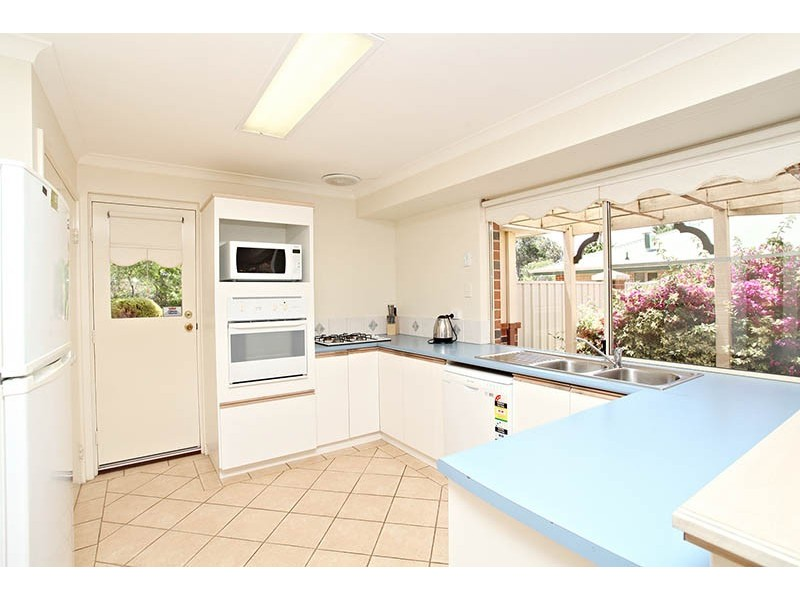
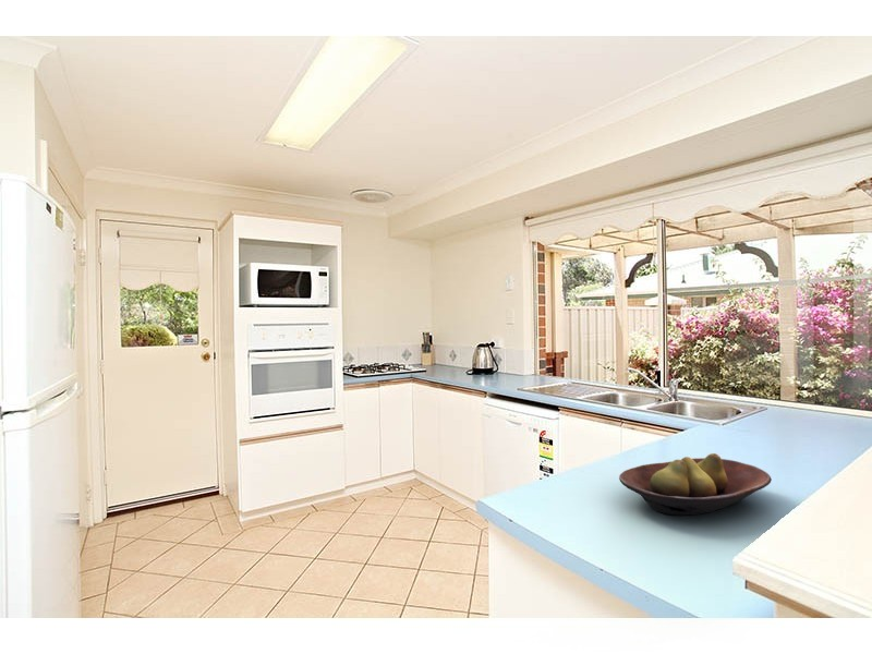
+ fruit bowl (694, 477)
